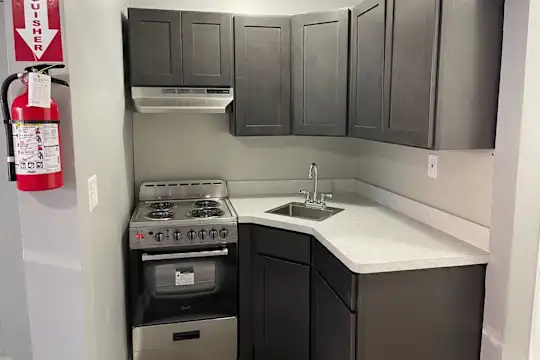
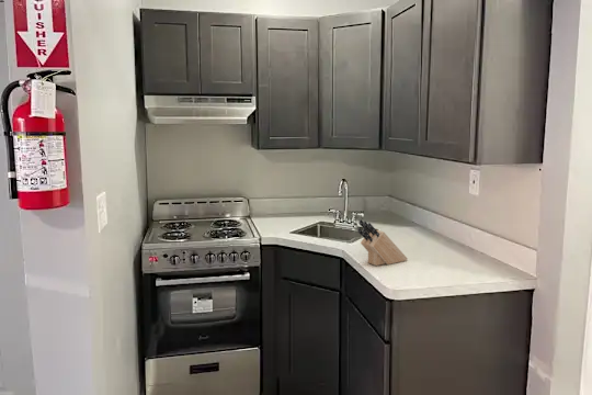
+ knife block (382, 240)
